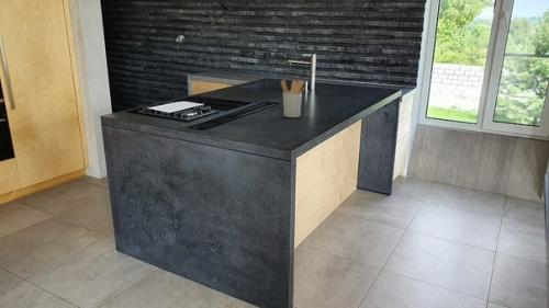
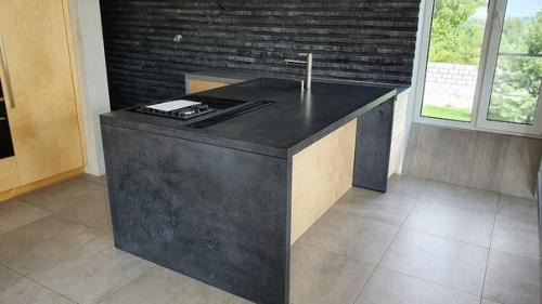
- utensil holder (293, 98)
